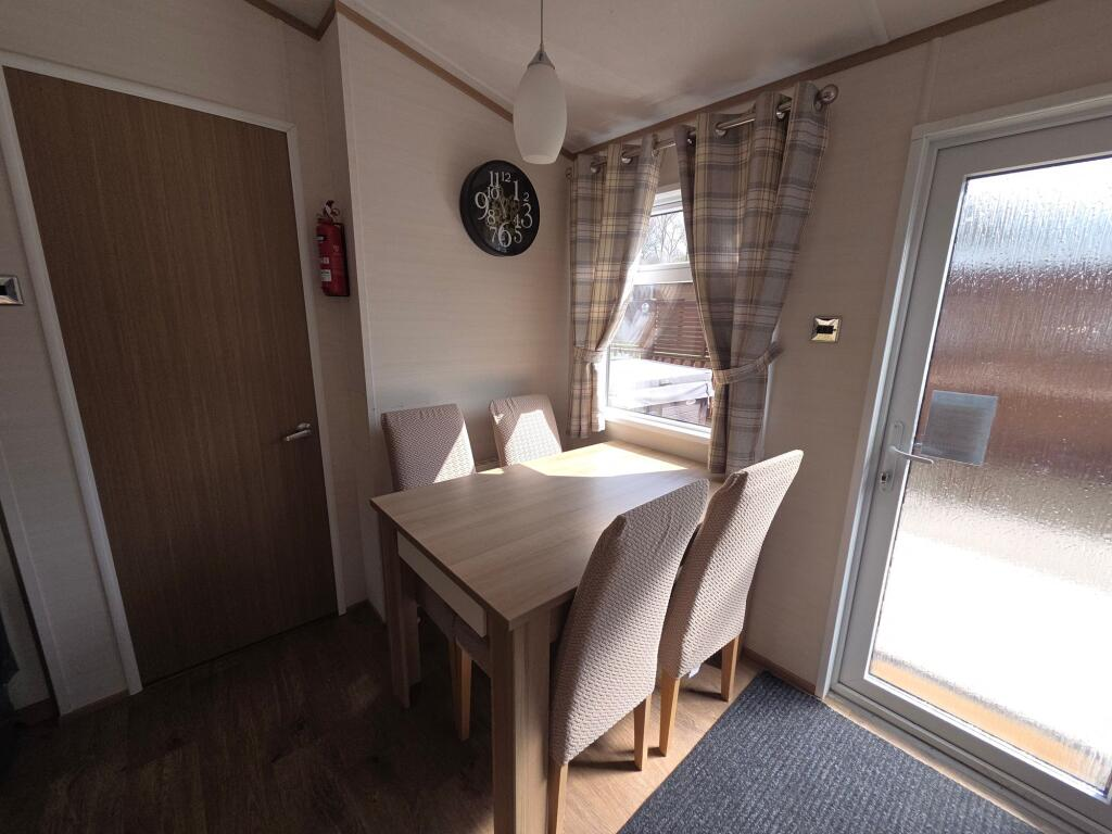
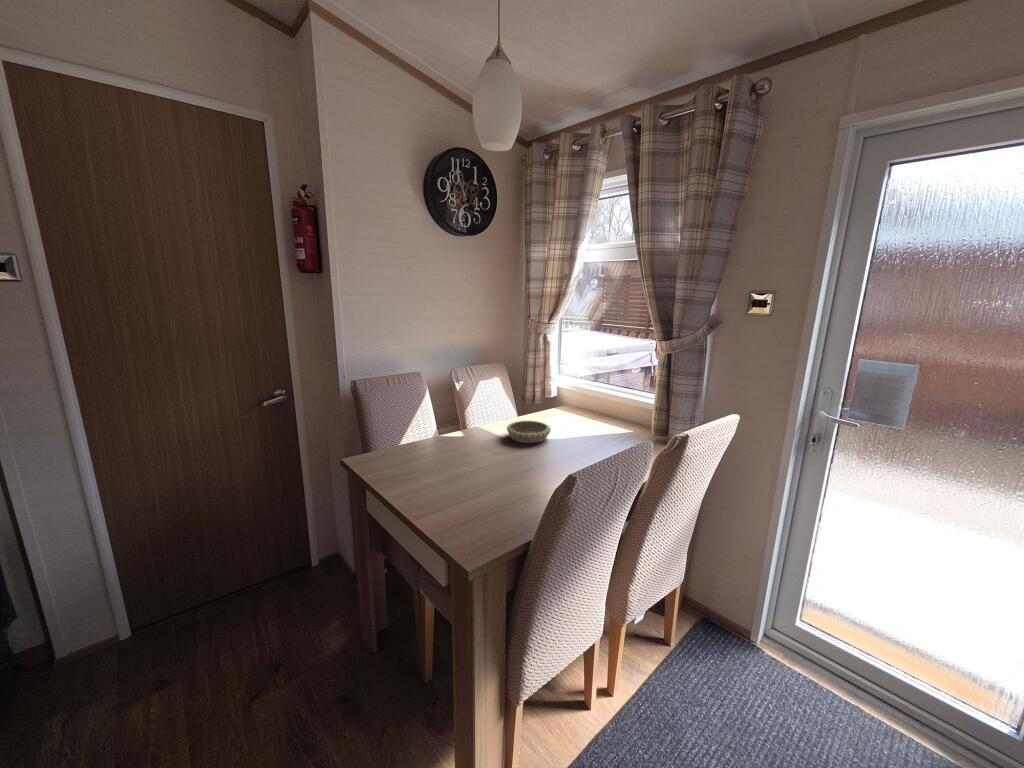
+ decorative bowl (528, 431)
